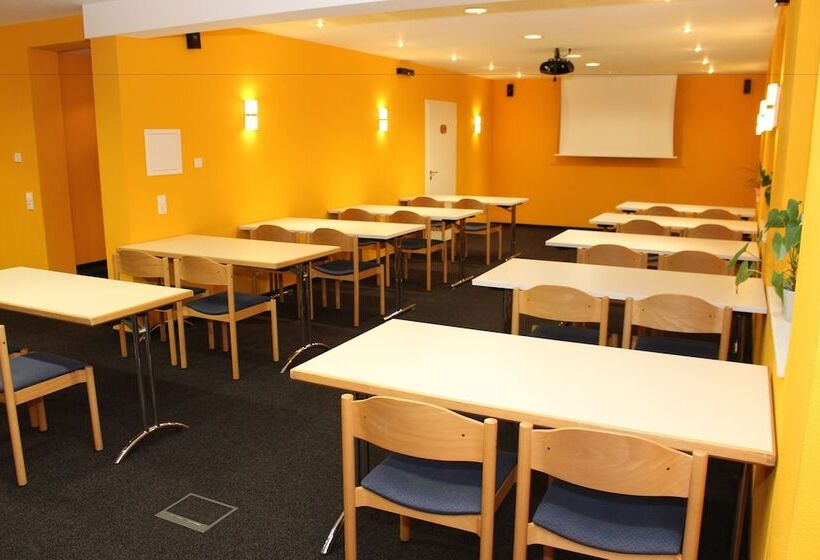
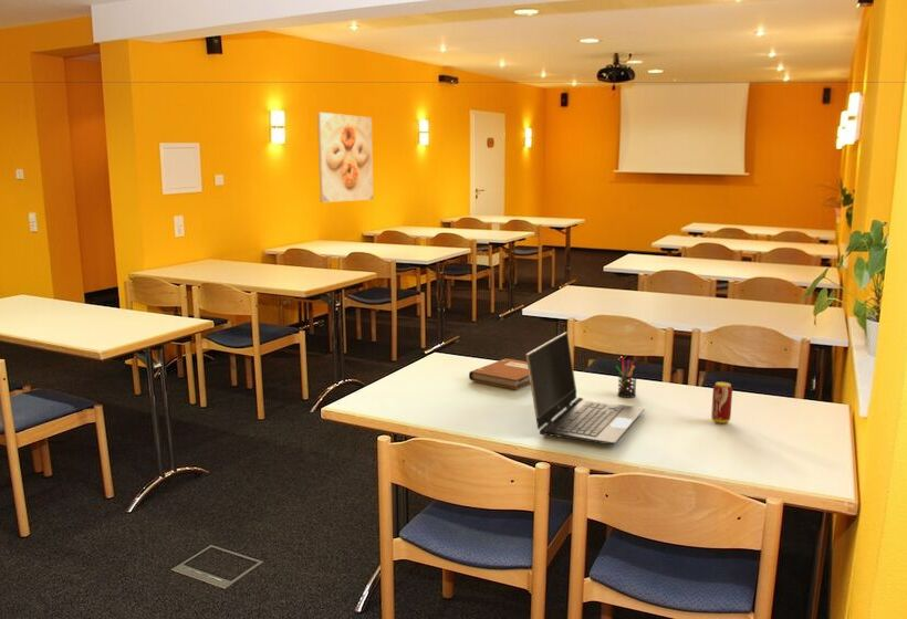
+ pen holder (625, 377)
+ laptop computer (575, 386)
+ beverage can (721, 402)
+ notebook (510, 373)
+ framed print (346, 158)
